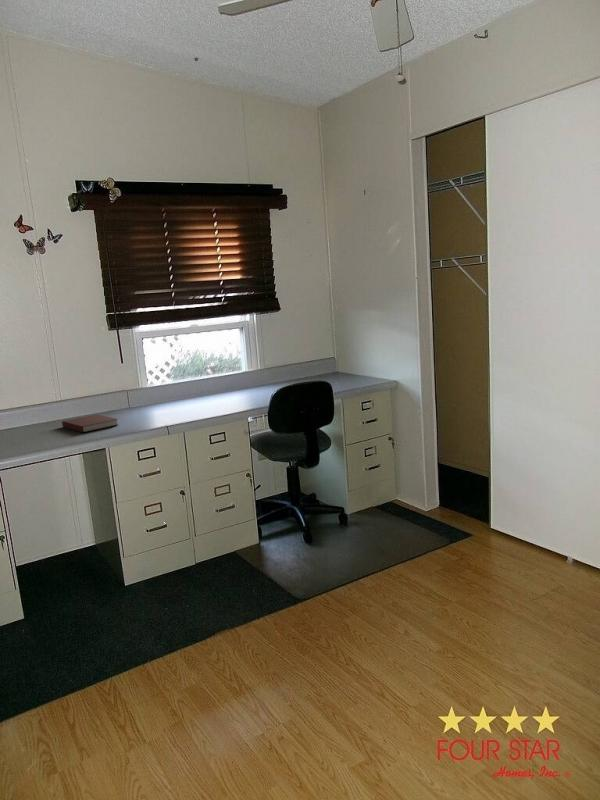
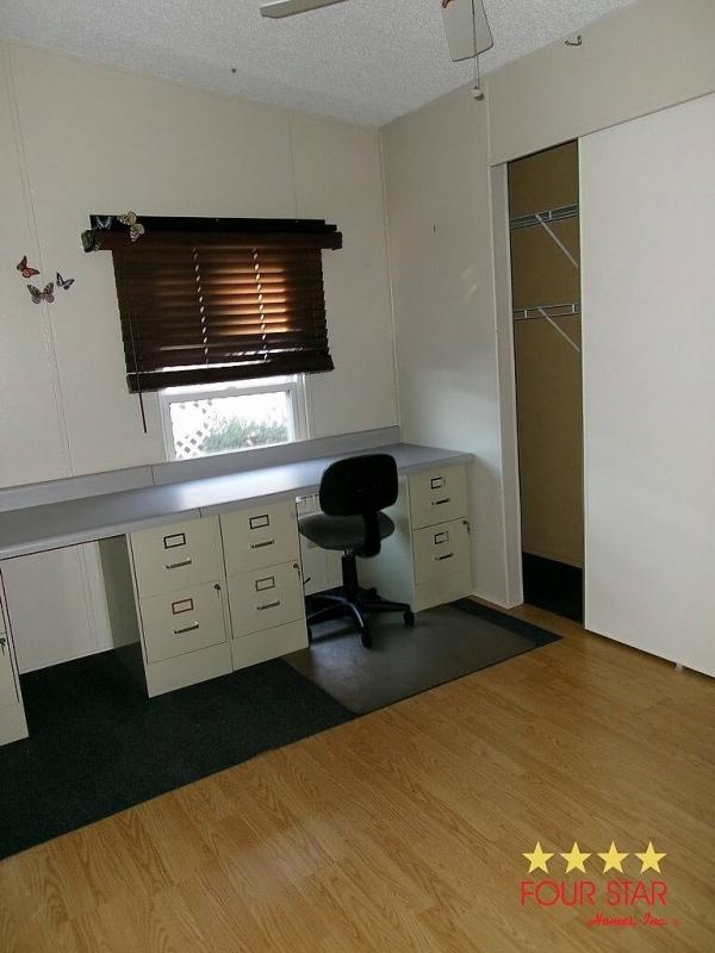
- notebook (90, 423)
